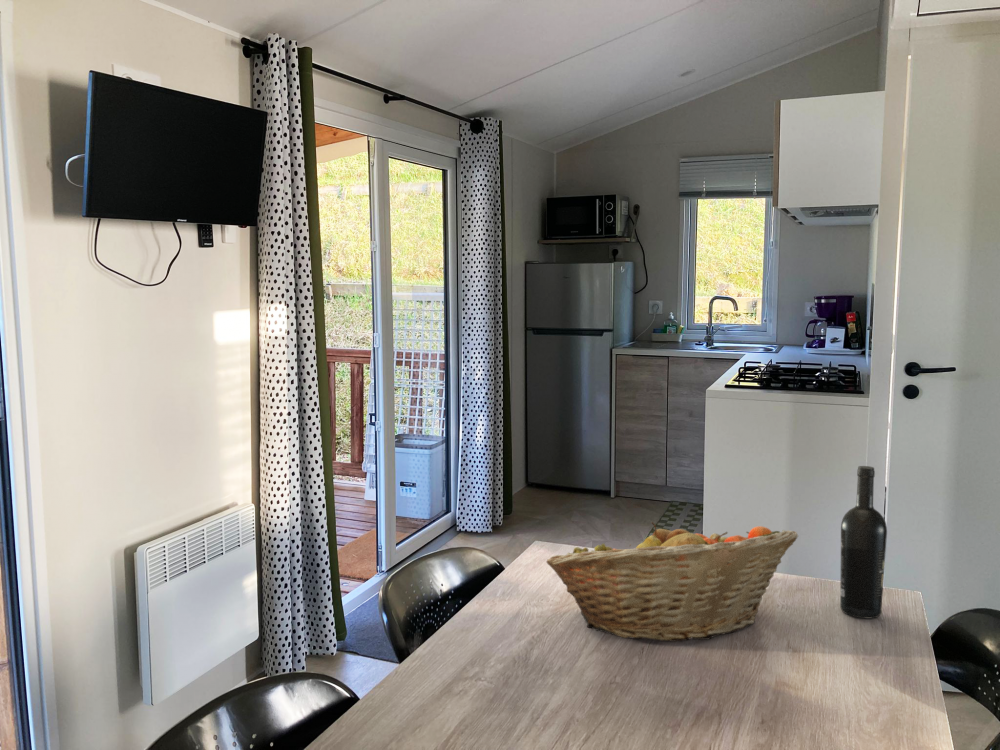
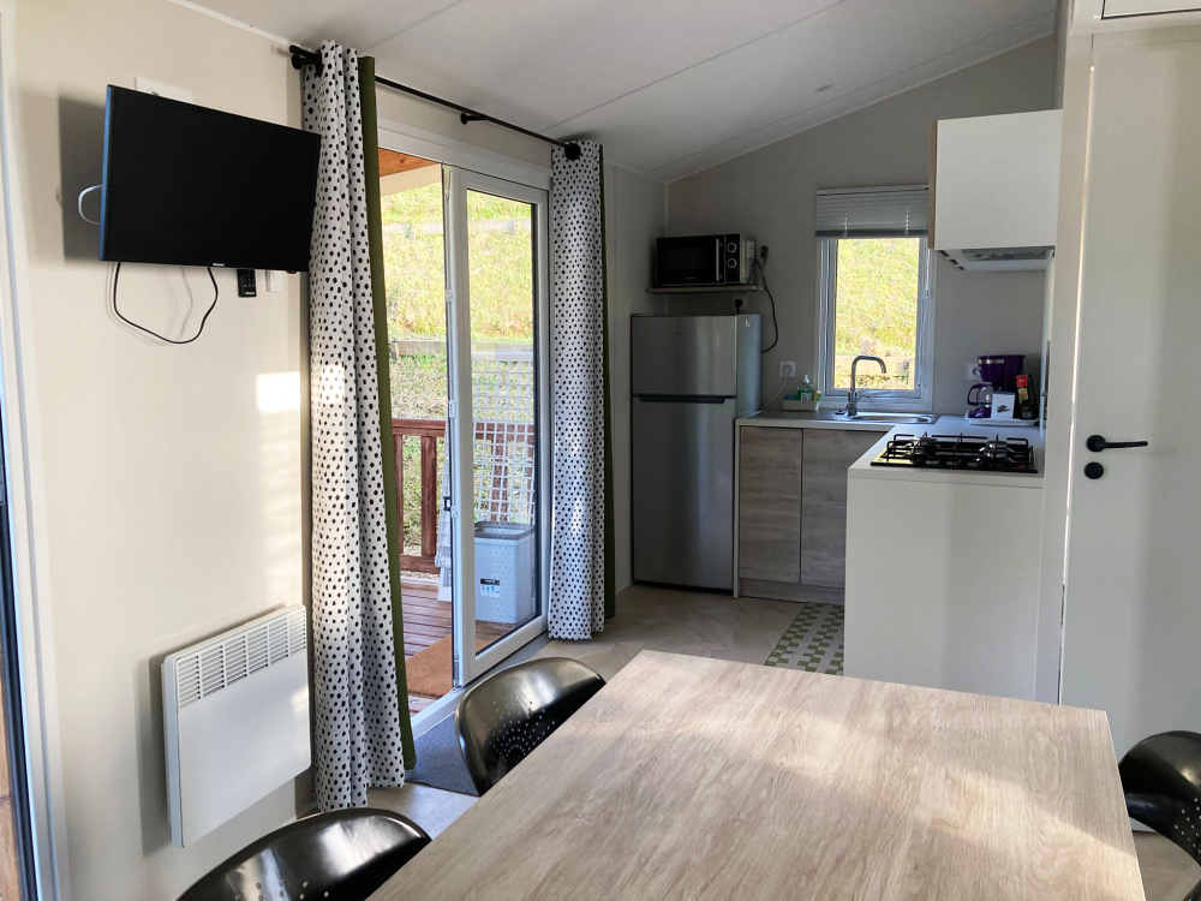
- fruit basket (671, 568)
- wine bottle (863, 540)
